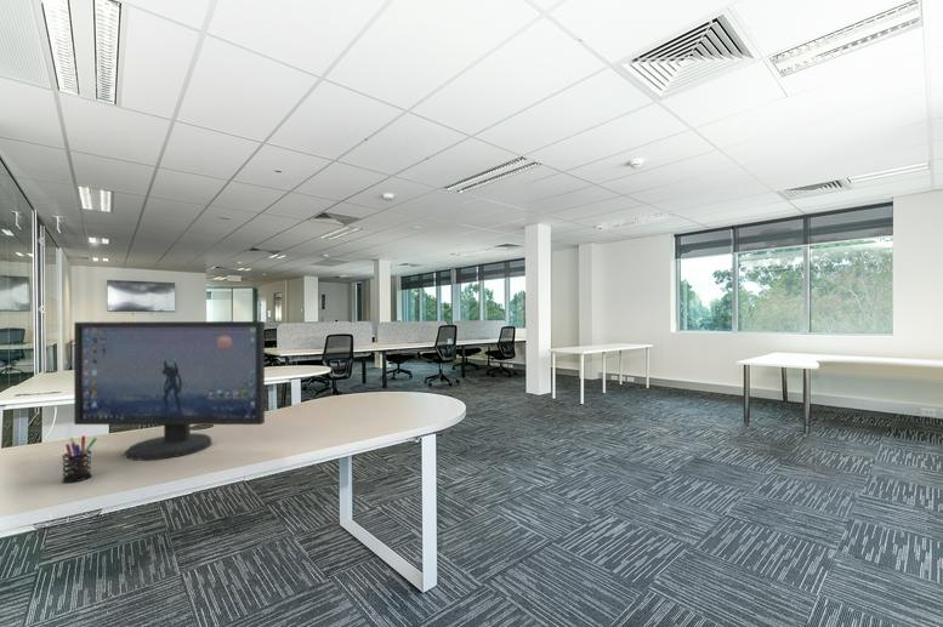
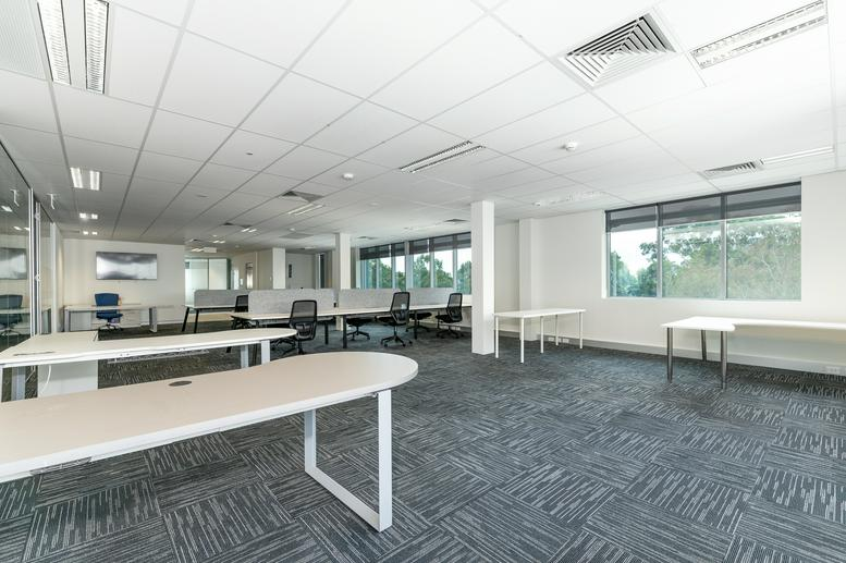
- computer monitor (170, 384)
- pen holder (80, 456)
